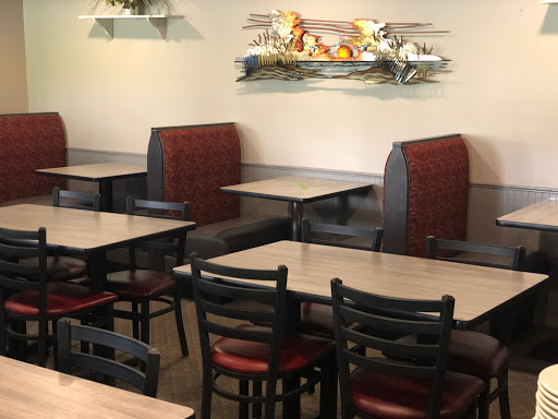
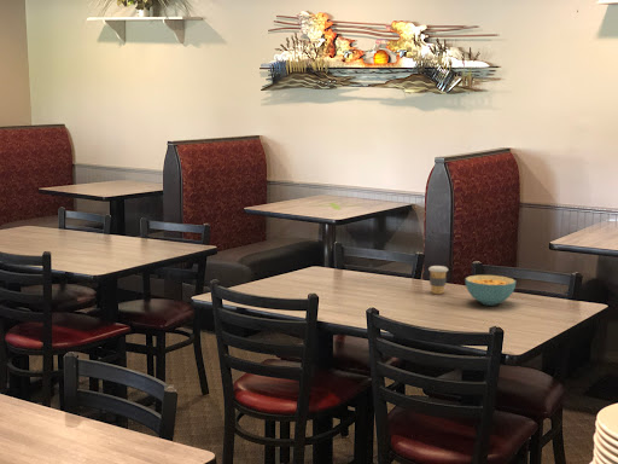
+ coffee cup (437, 279)
+ cereal bowl (489, 291)
